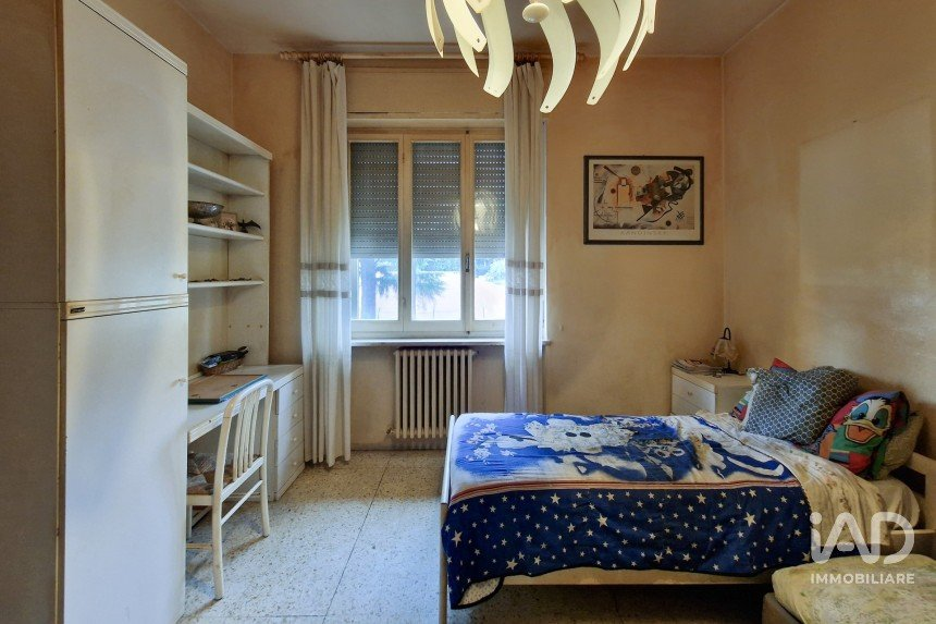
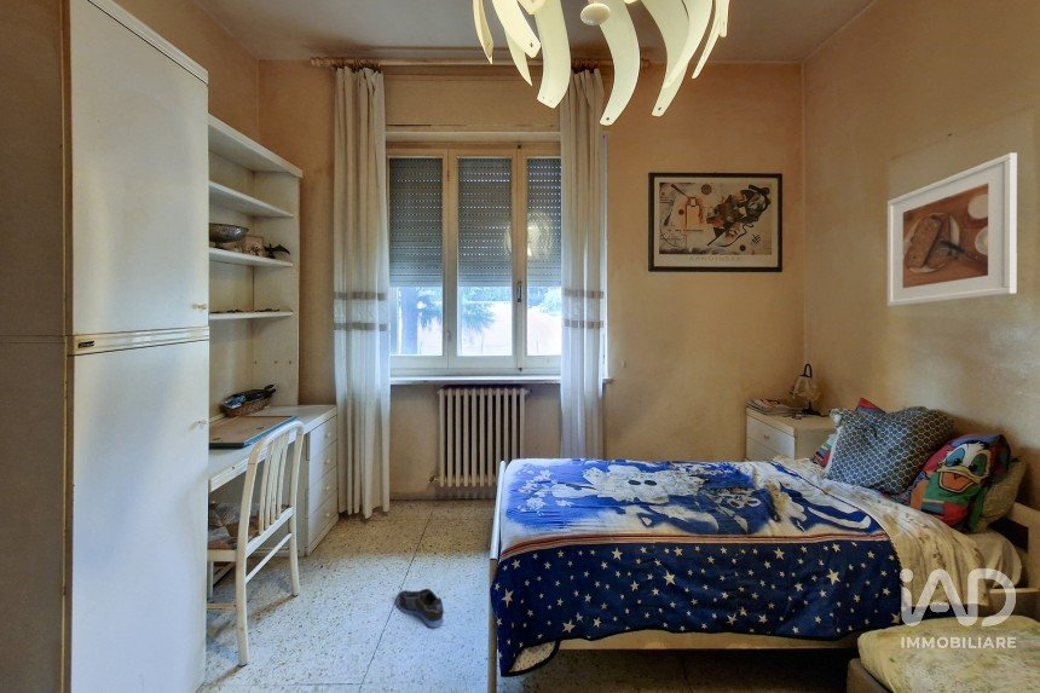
+ sneaker (420, 600)
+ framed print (942, 241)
